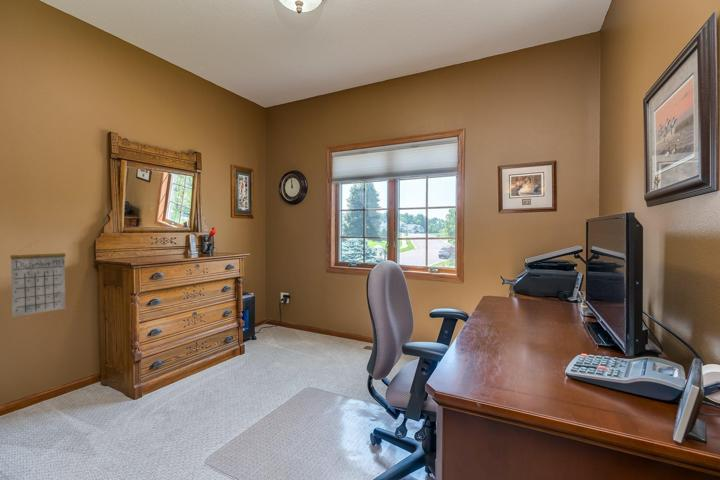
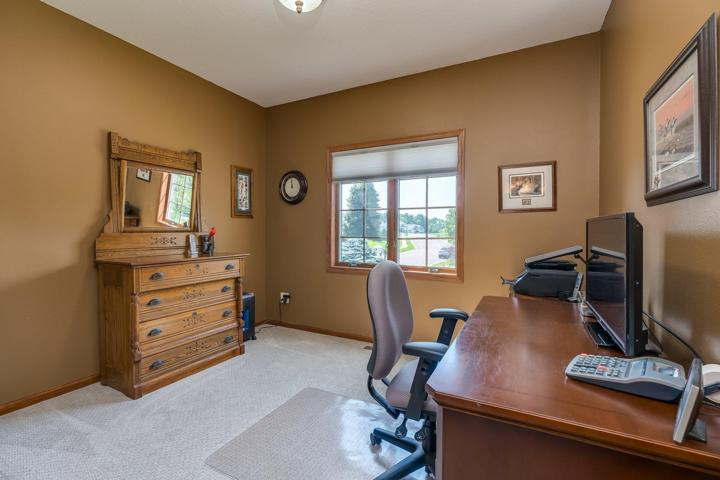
- calendar (39, 276)
